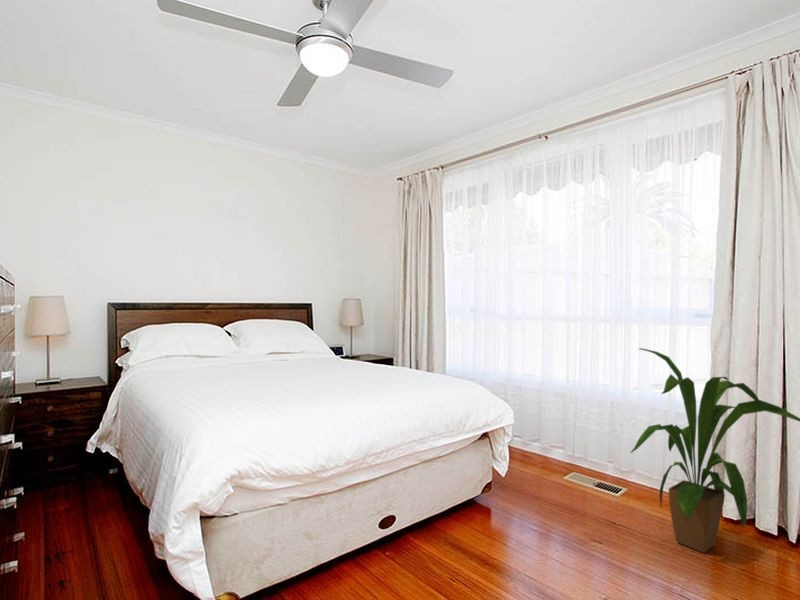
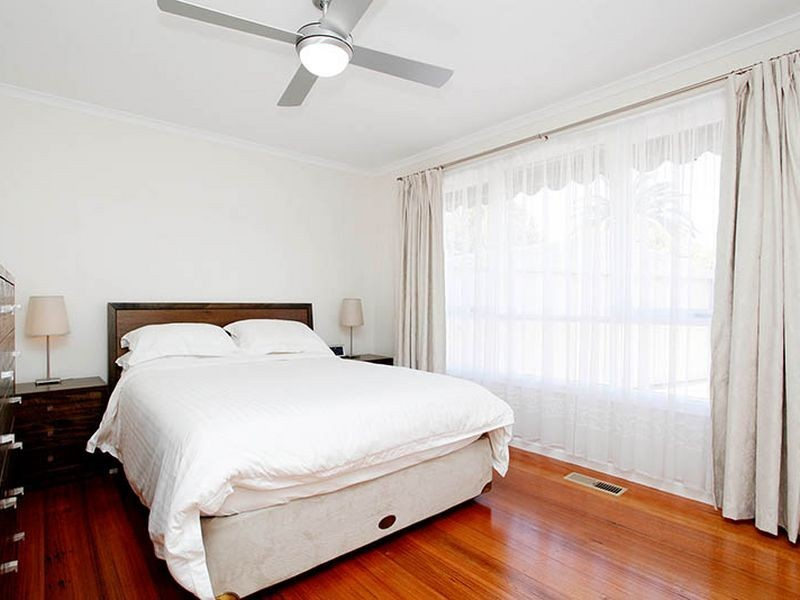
- house plant (714, 453)
